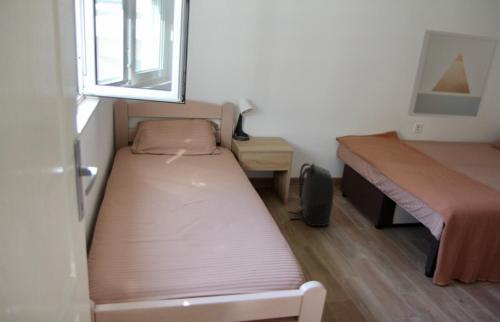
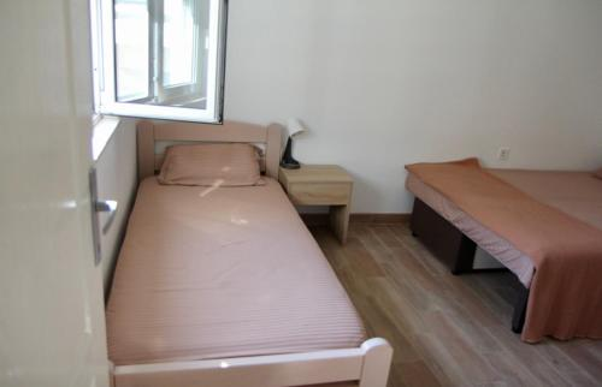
- wall art (453, 76)
- backpack (312, 190)
